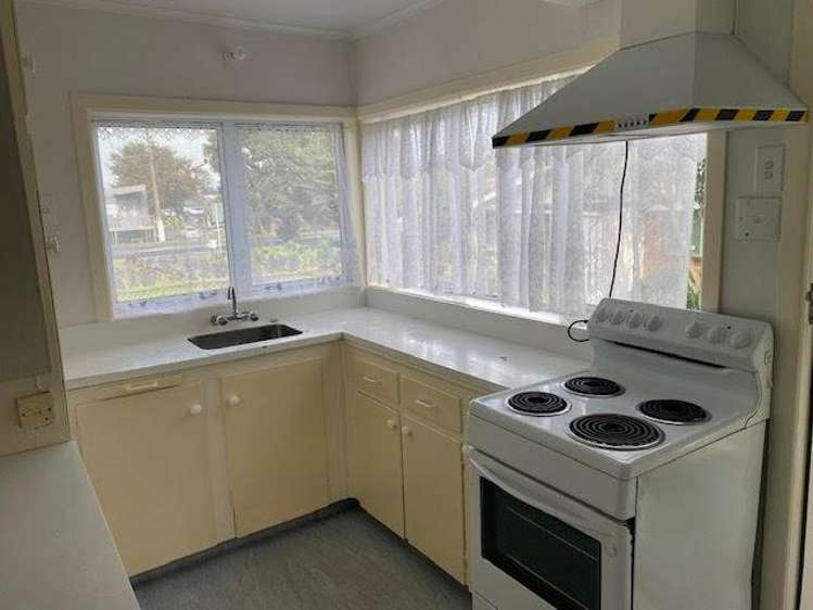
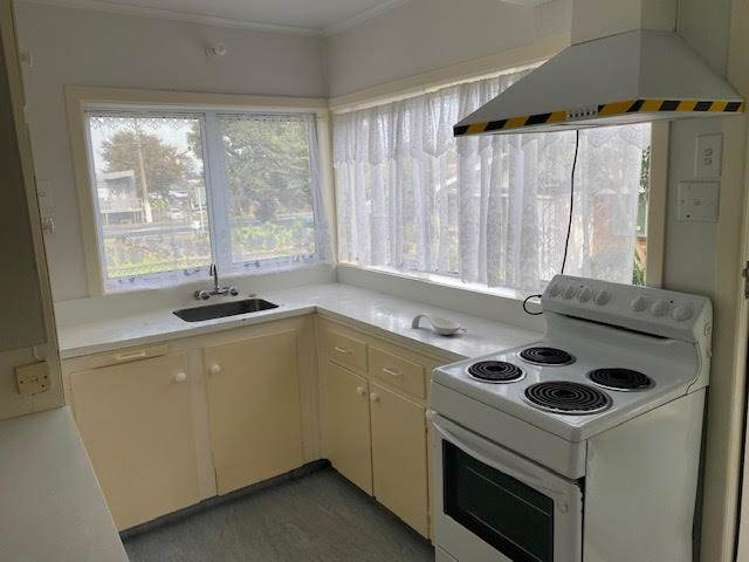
+ spoon rest (435, 323)
